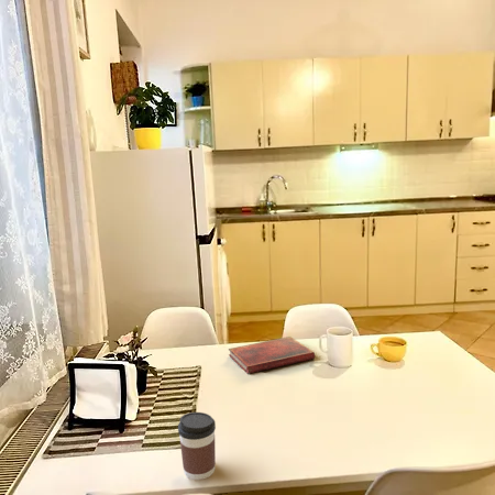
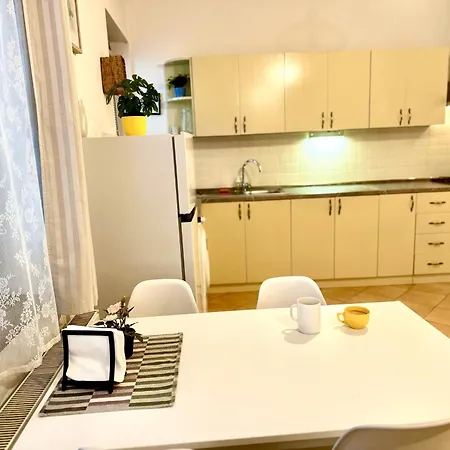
- coffee cup (197, 443)
- diary (271, 353)
